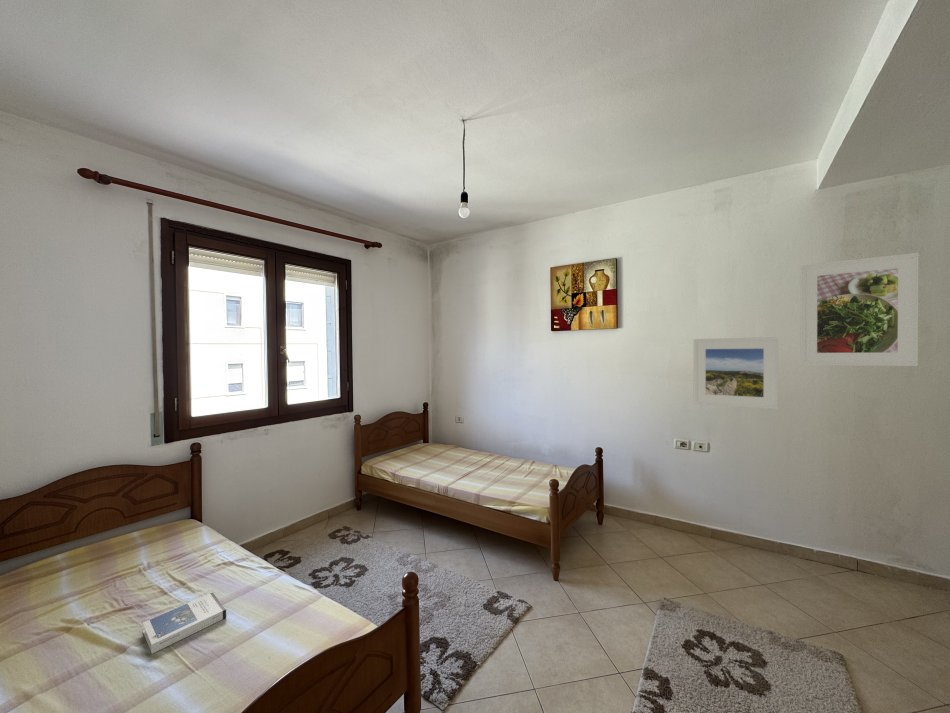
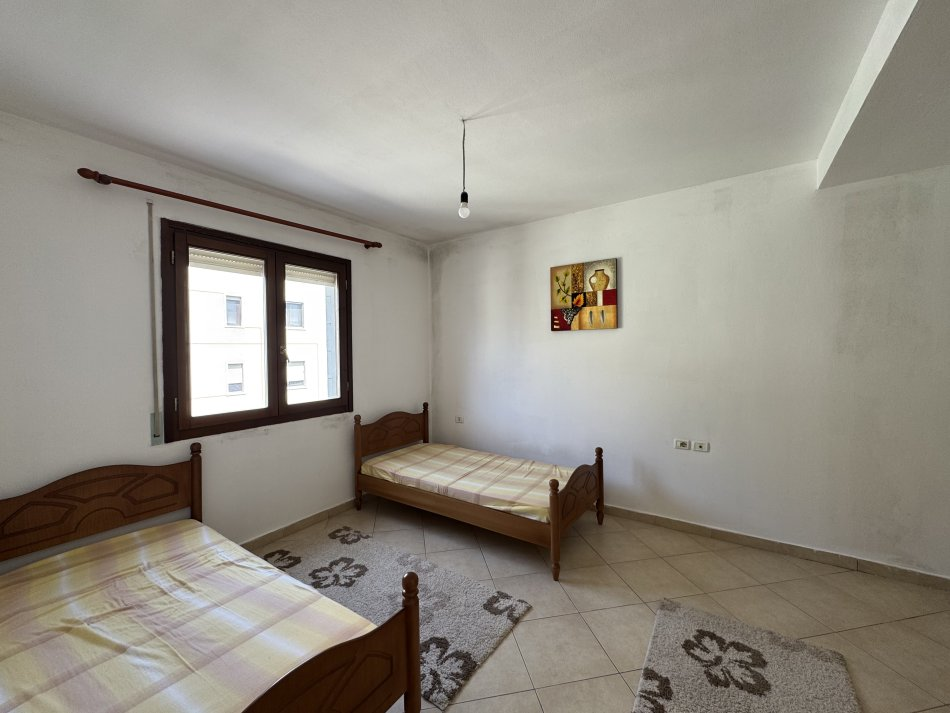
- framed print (855, 312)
- hardback book (185, 620)
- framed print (733, 372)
